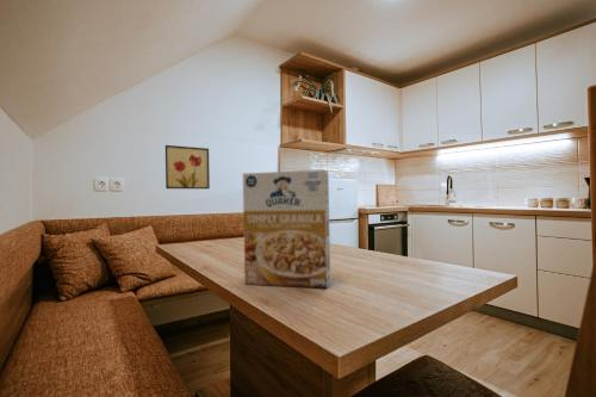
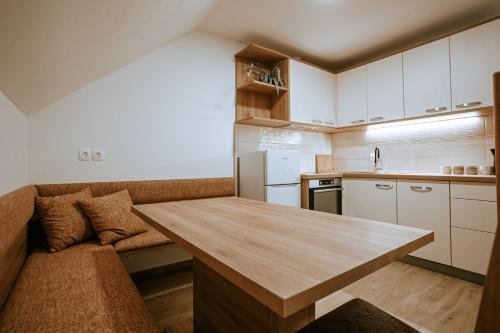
- wall art (187, 167)
- cereal box (286, 228)
